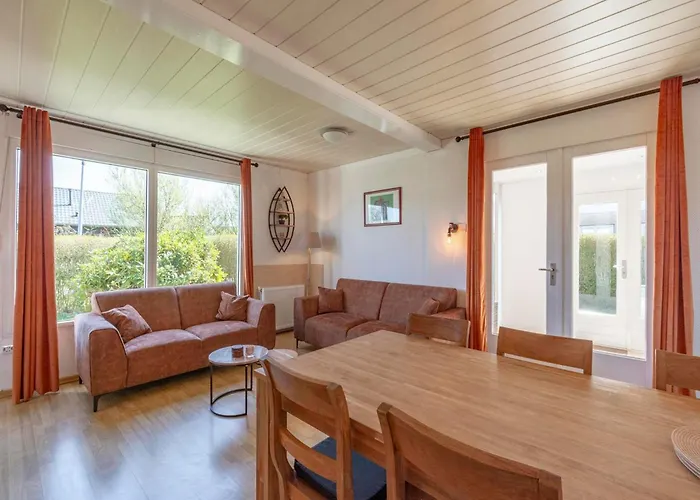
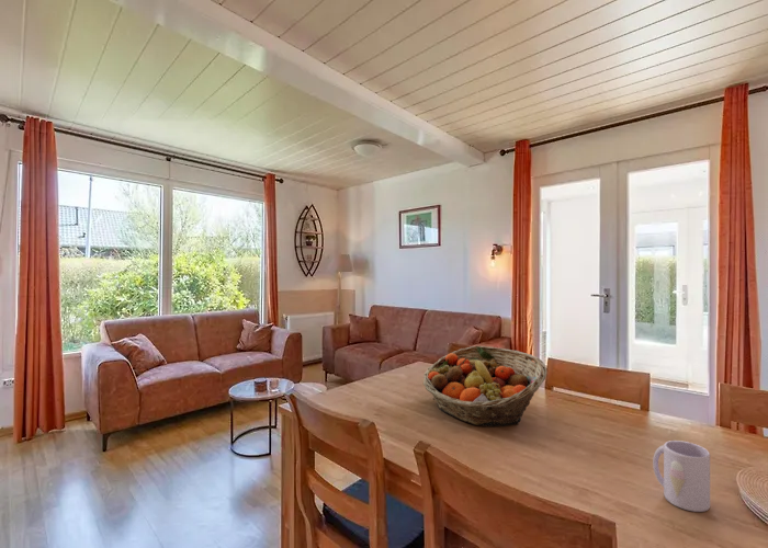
+ mug (679, 471)
+ fruit basket (481, 381)
